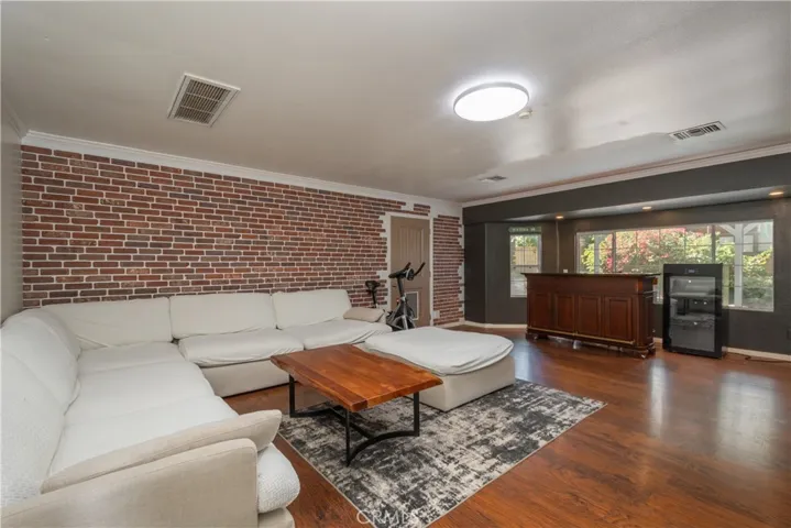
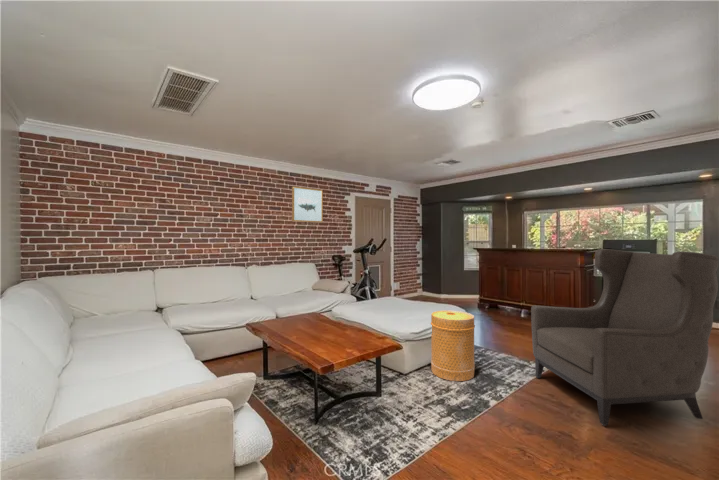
+ wall art (307, 205)
+ basket (452, 343)
+ chair (618, 323)
